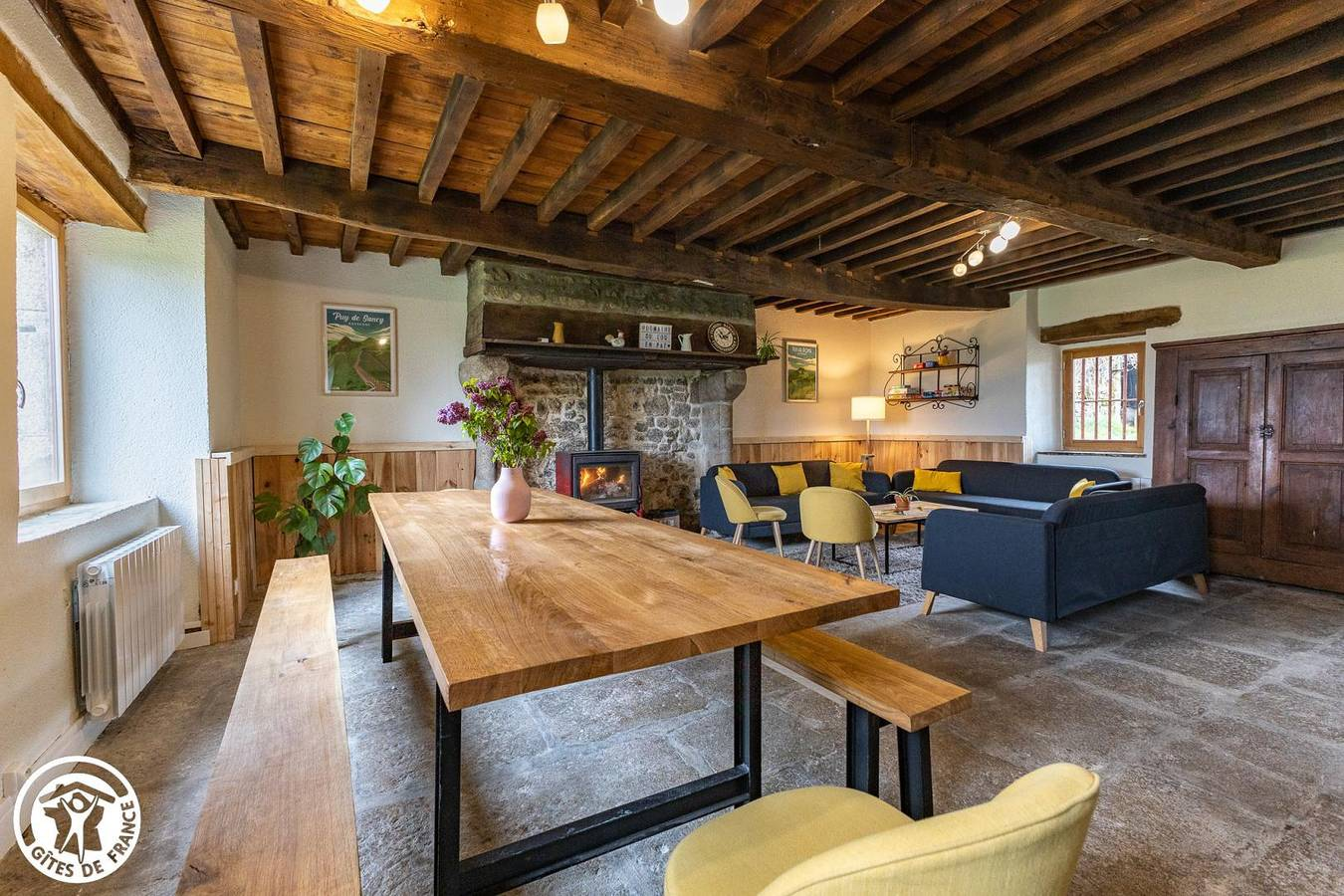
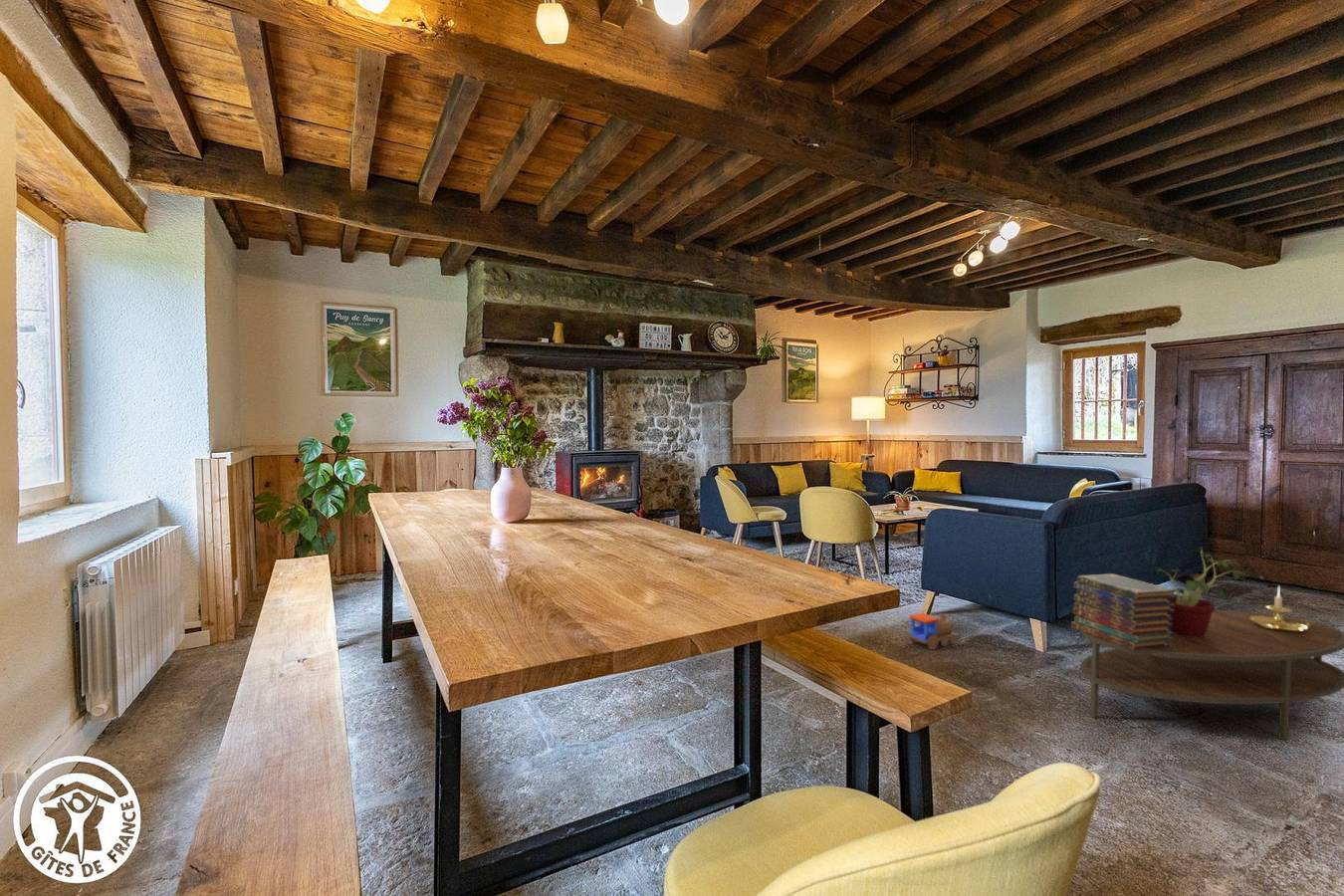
+ book stack (1122, 608)
+ toy train (933, 628)
+ potted plant (1205, 589)
+ coffee table (1210, 668)
+ candle holder (1281, 606)
